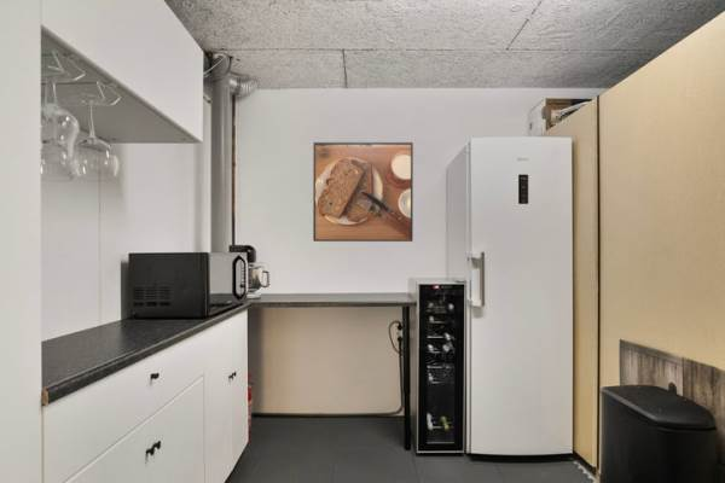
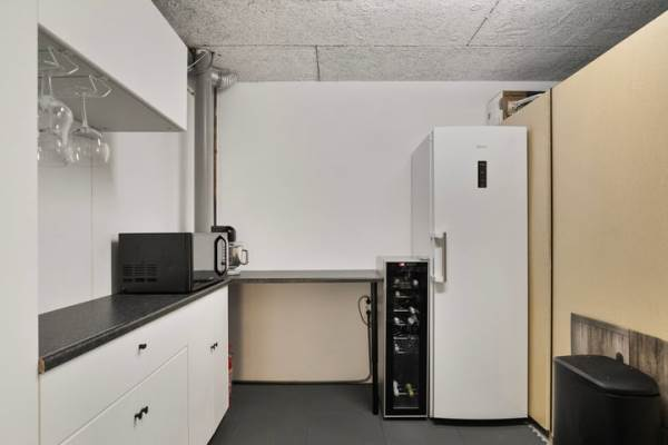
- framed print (362, 191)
